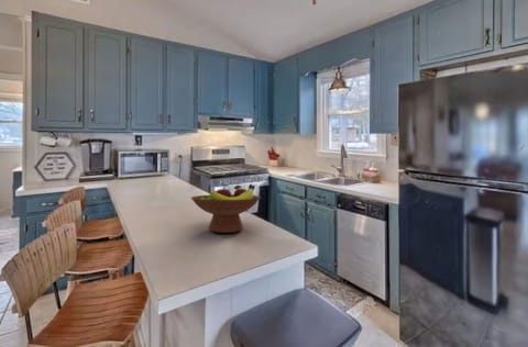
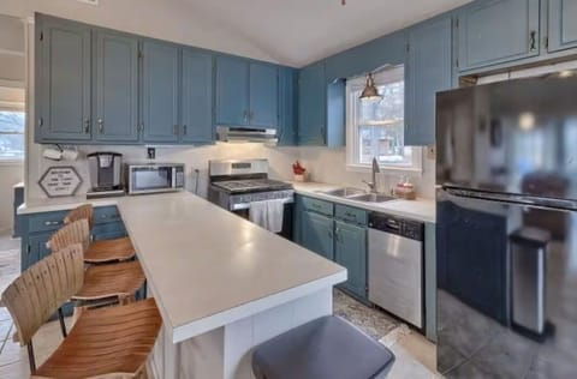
- fruit bowl (226, 206)
